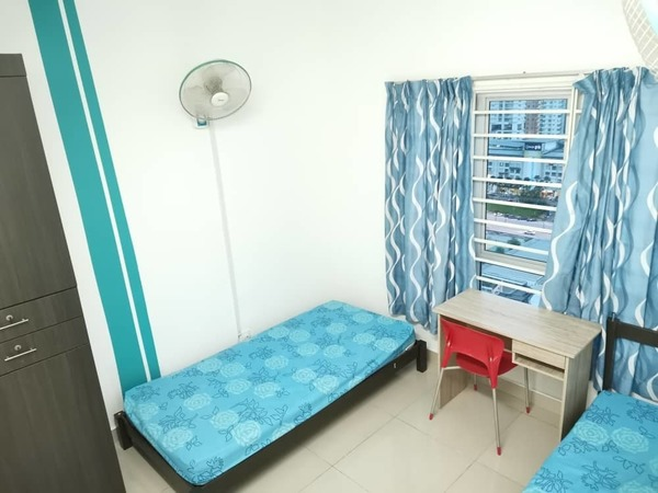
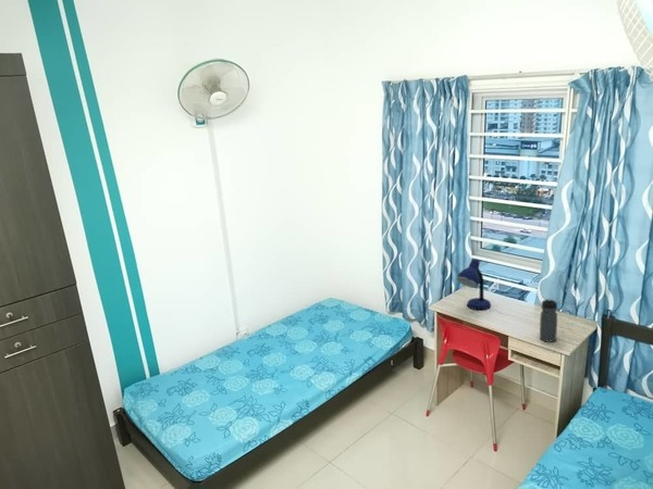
+ desk lamp (473, 284)
+ water bottle (549, 318)
